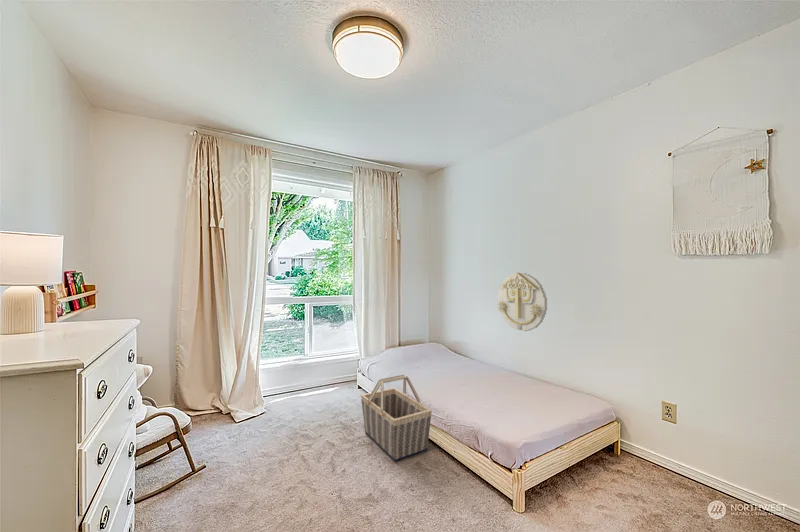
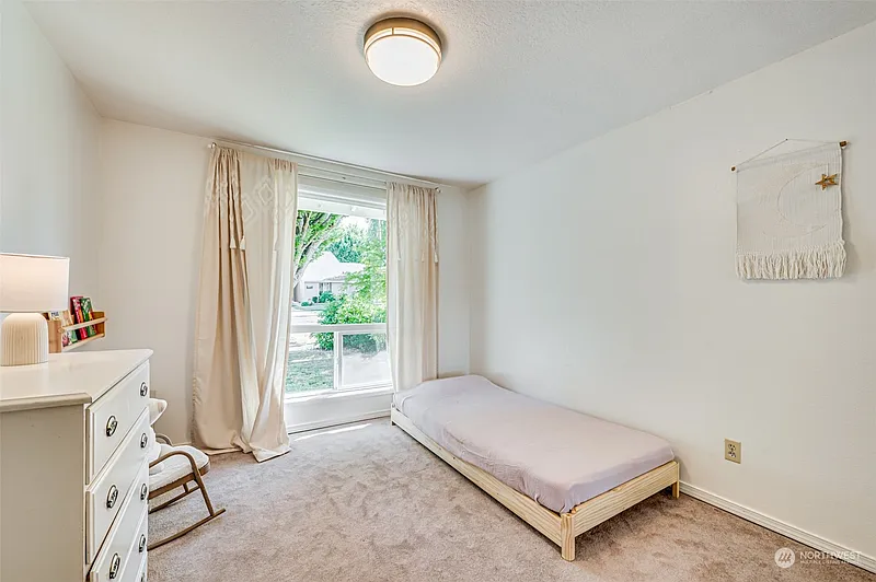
- basket (394, 410)
- wall decoration (519, 301)
